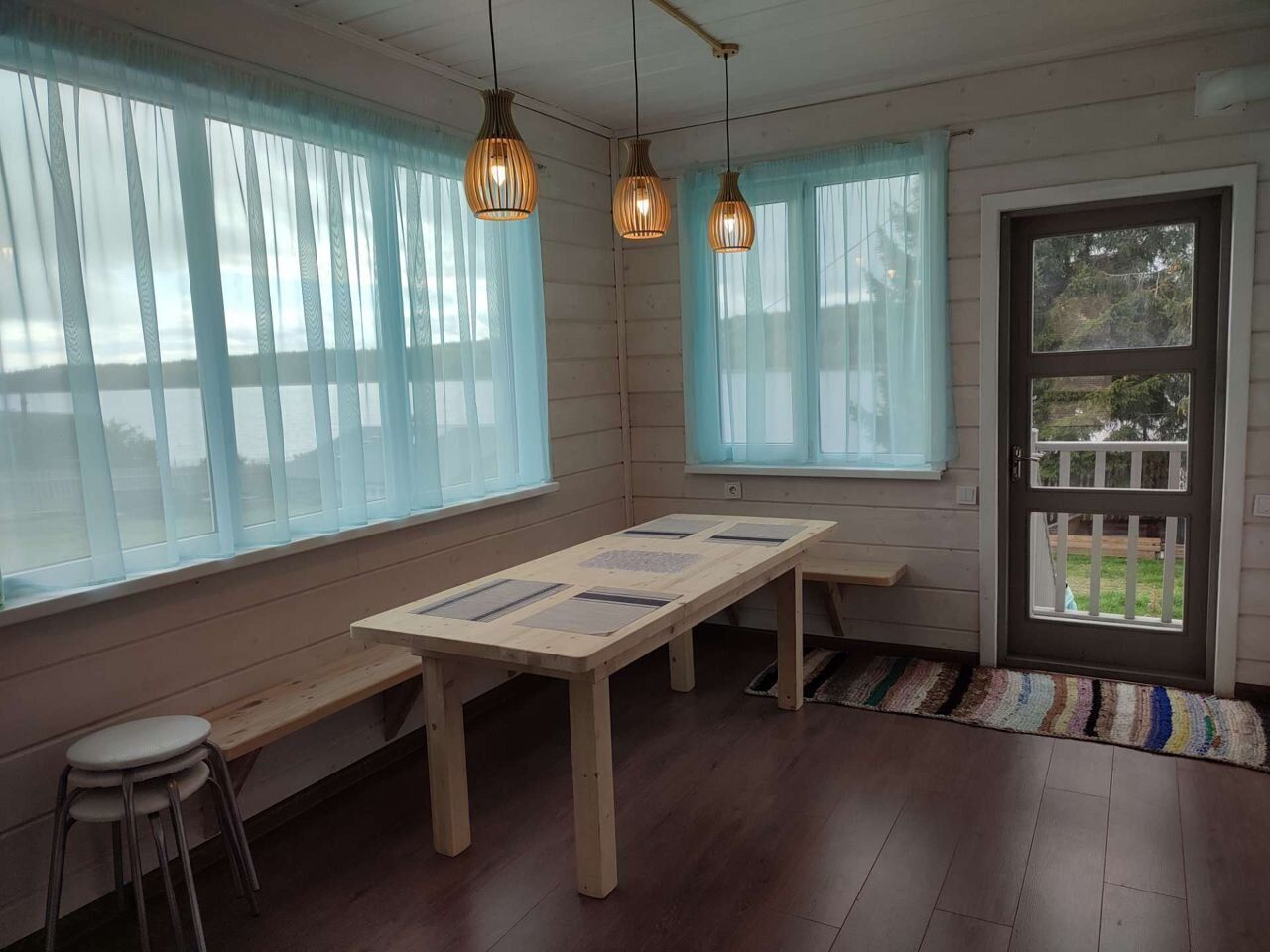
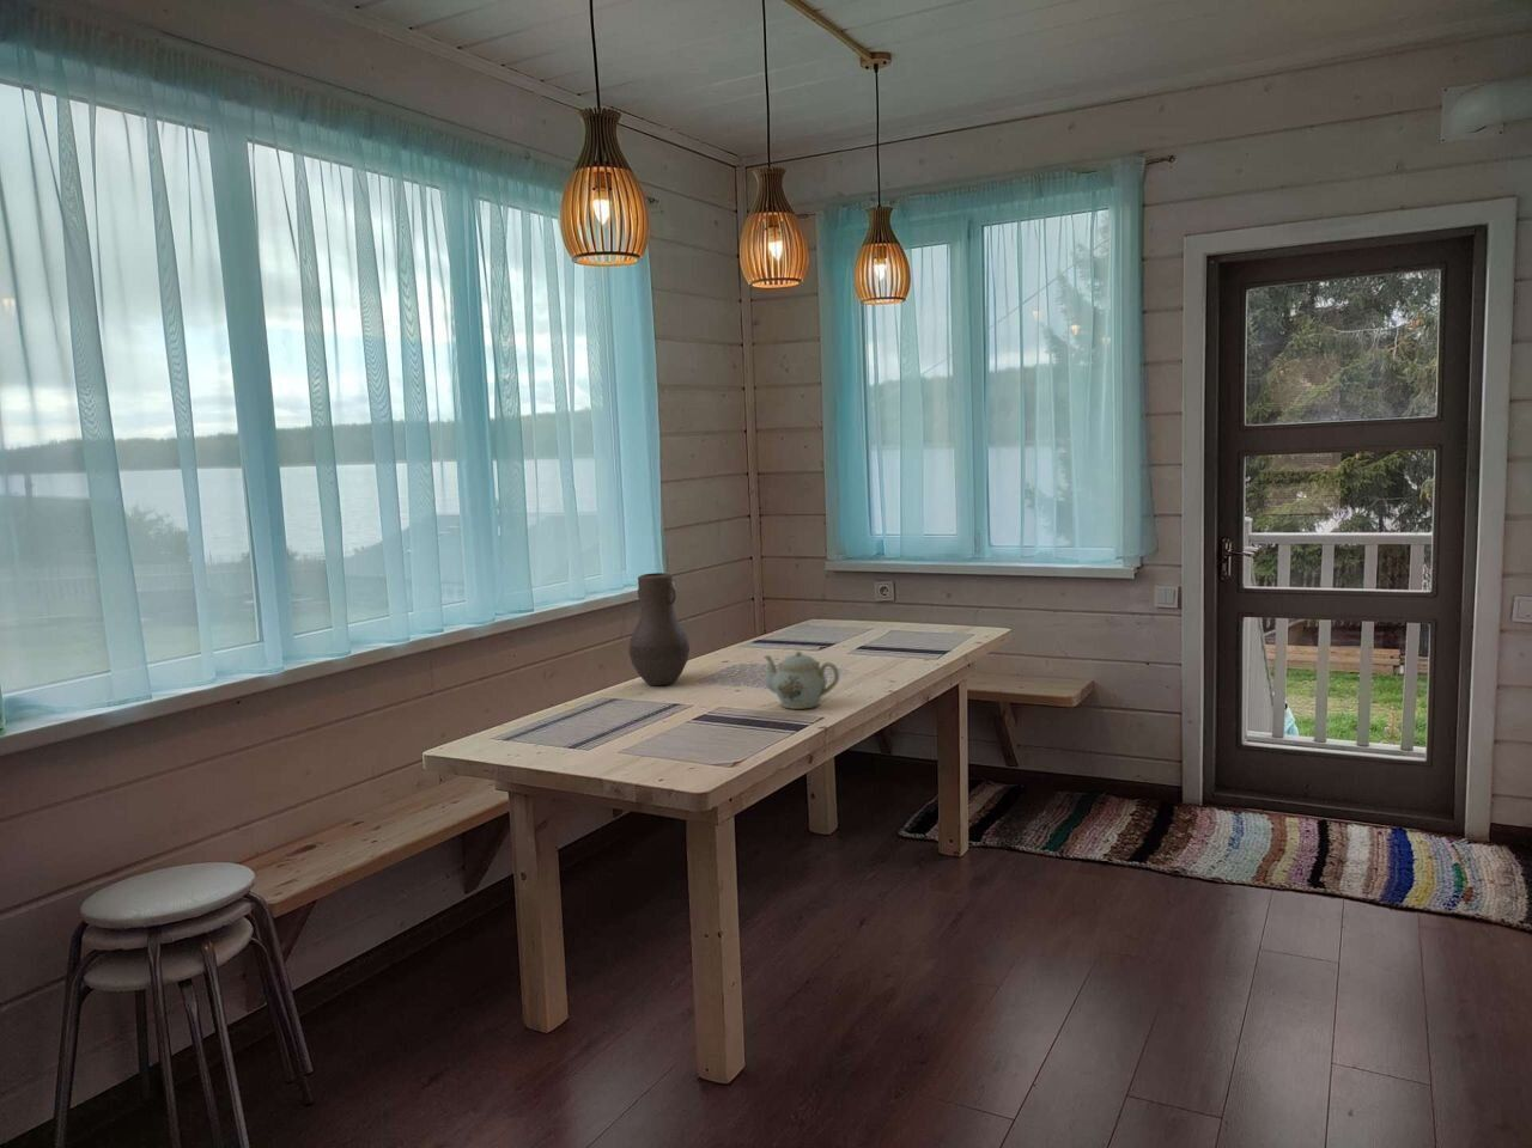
+ vase (657, 628)
+ teapot (801, 678)
